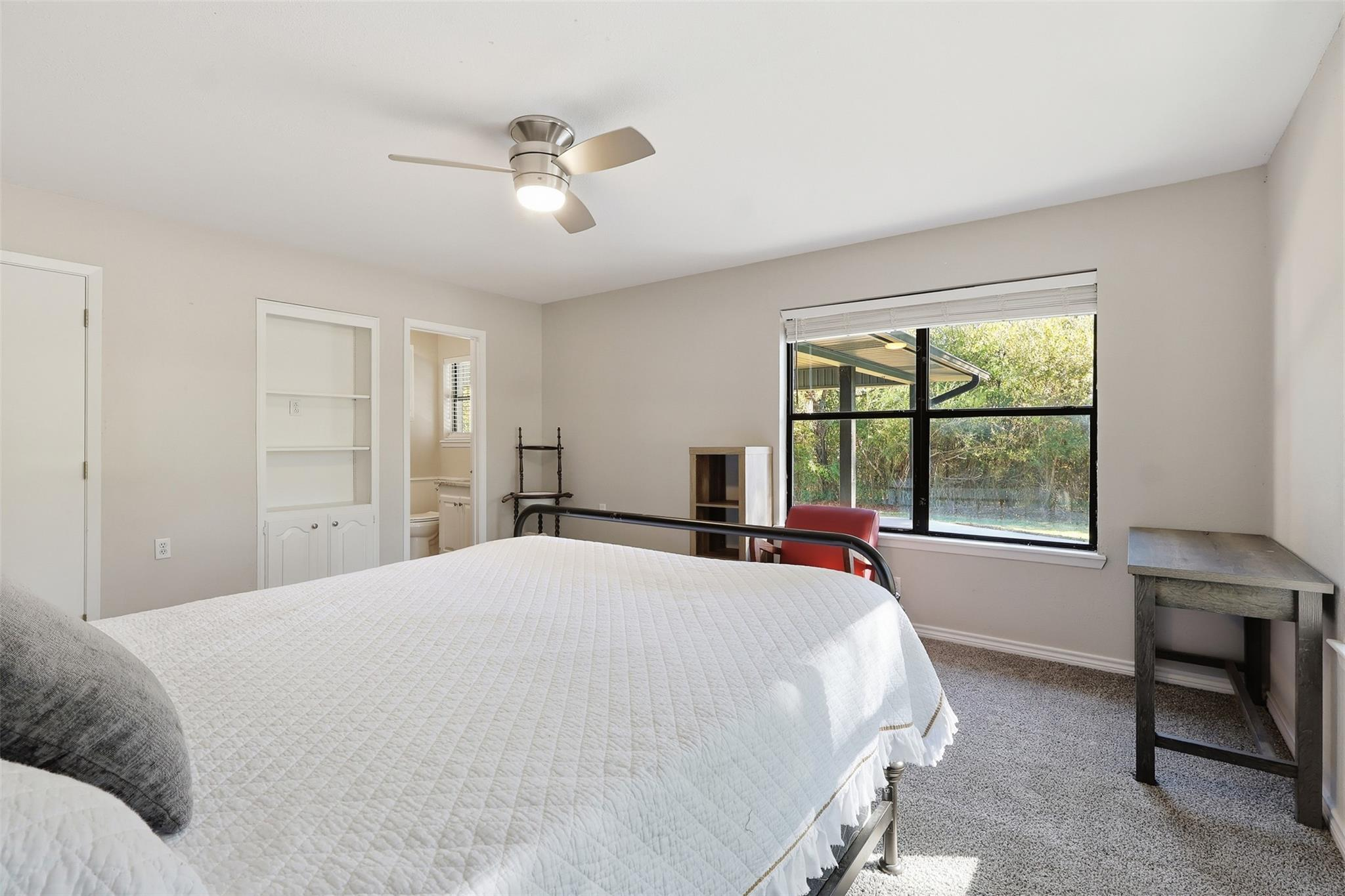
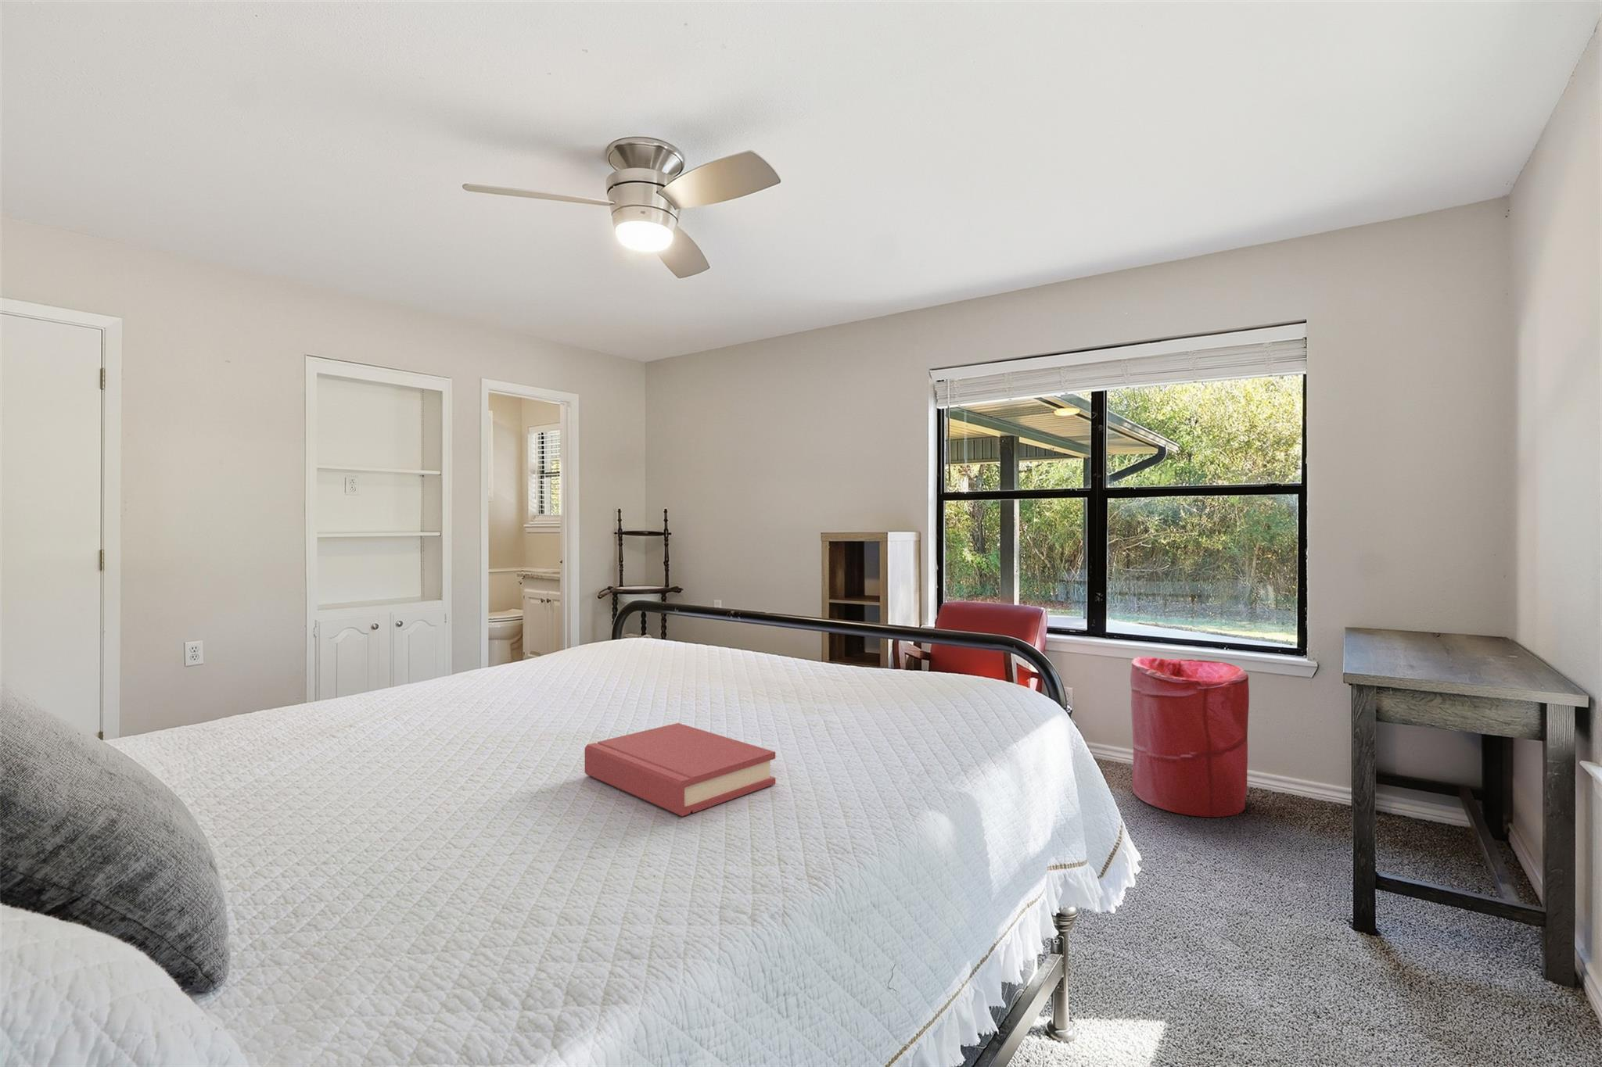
+ laundry hamper (1188, 731)
+ hardback book (678, 763)
